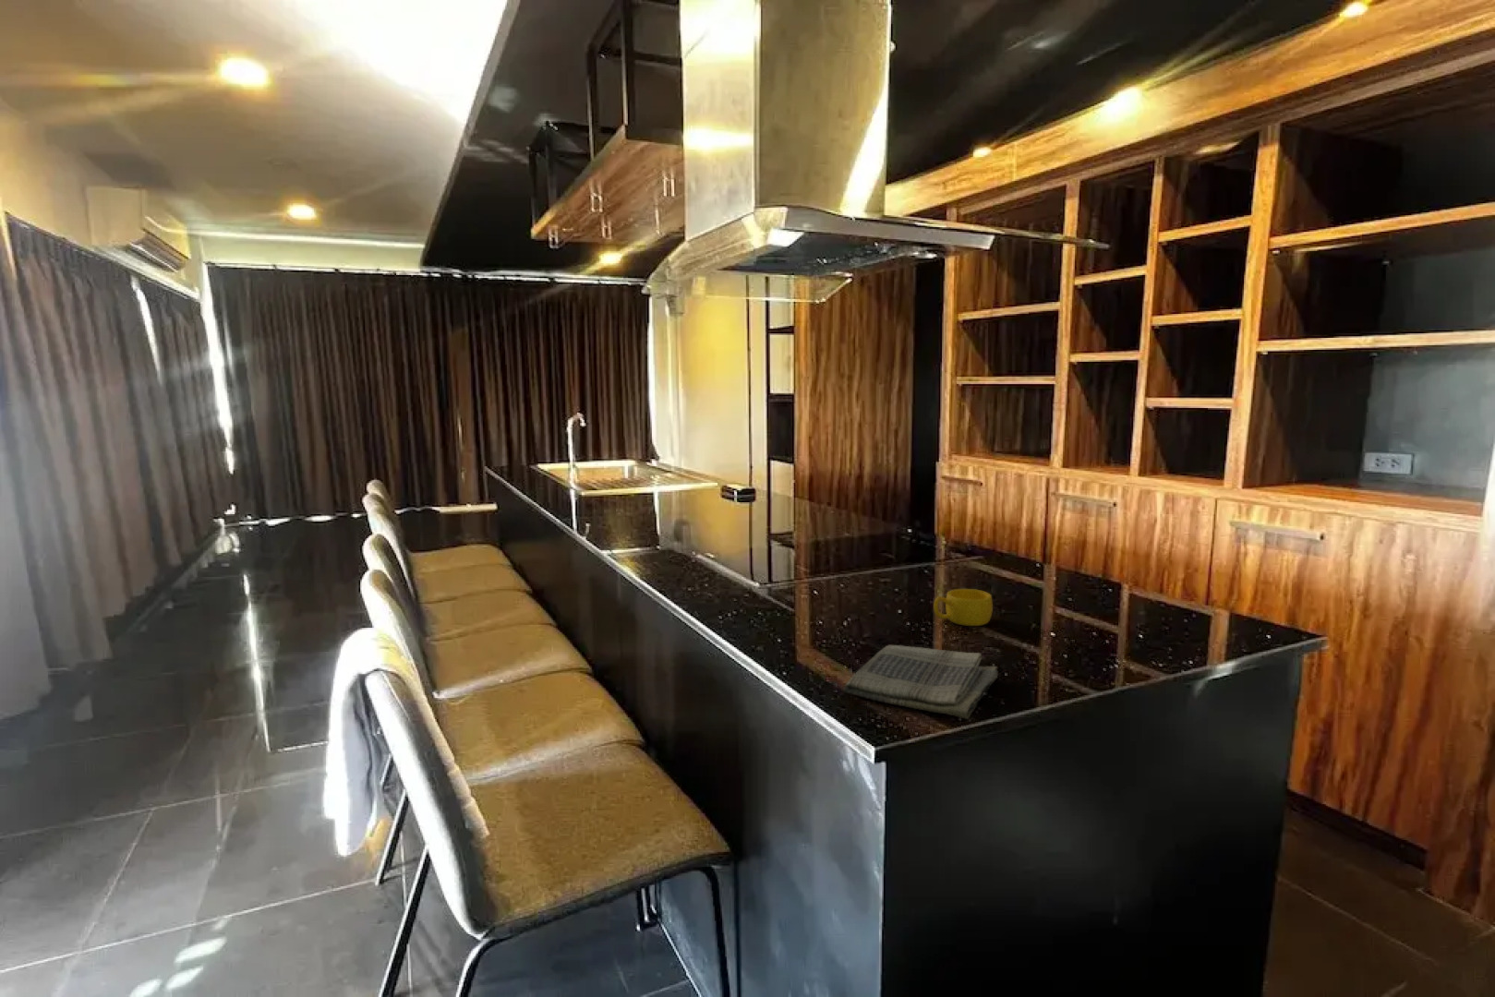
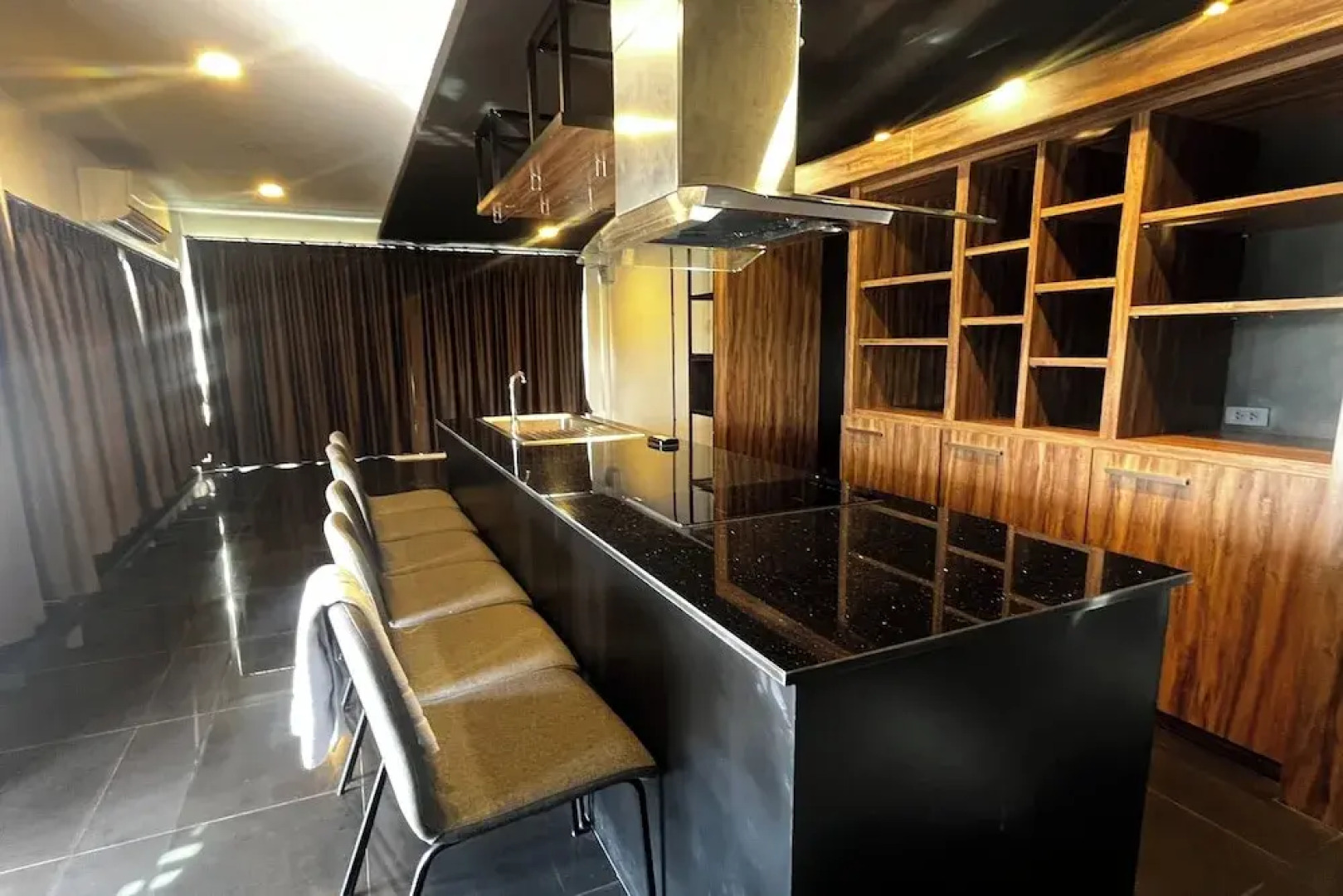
- cup (962, 608)
- dish towel (924, 674)
